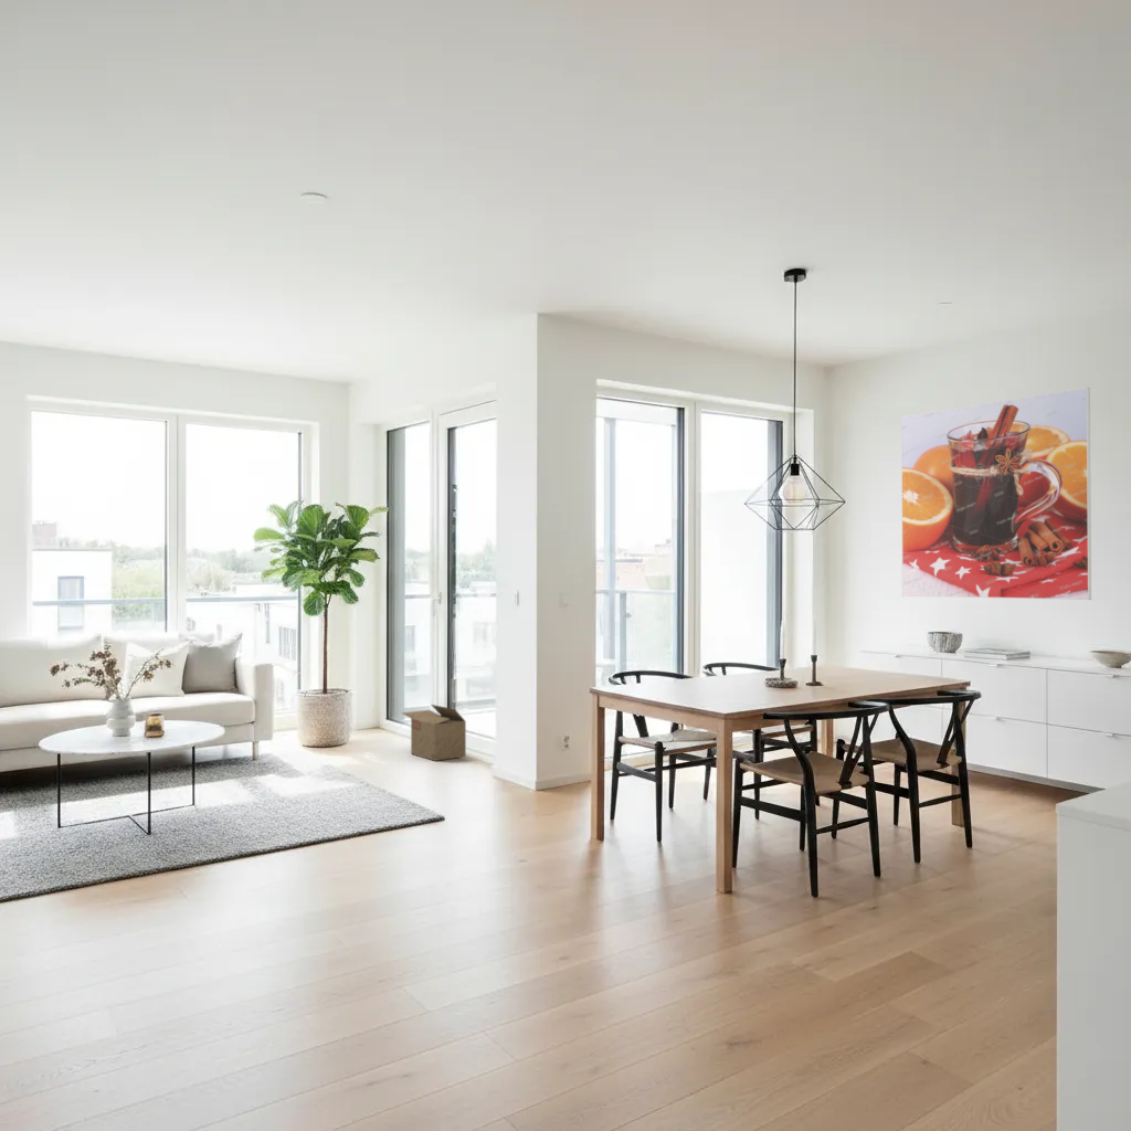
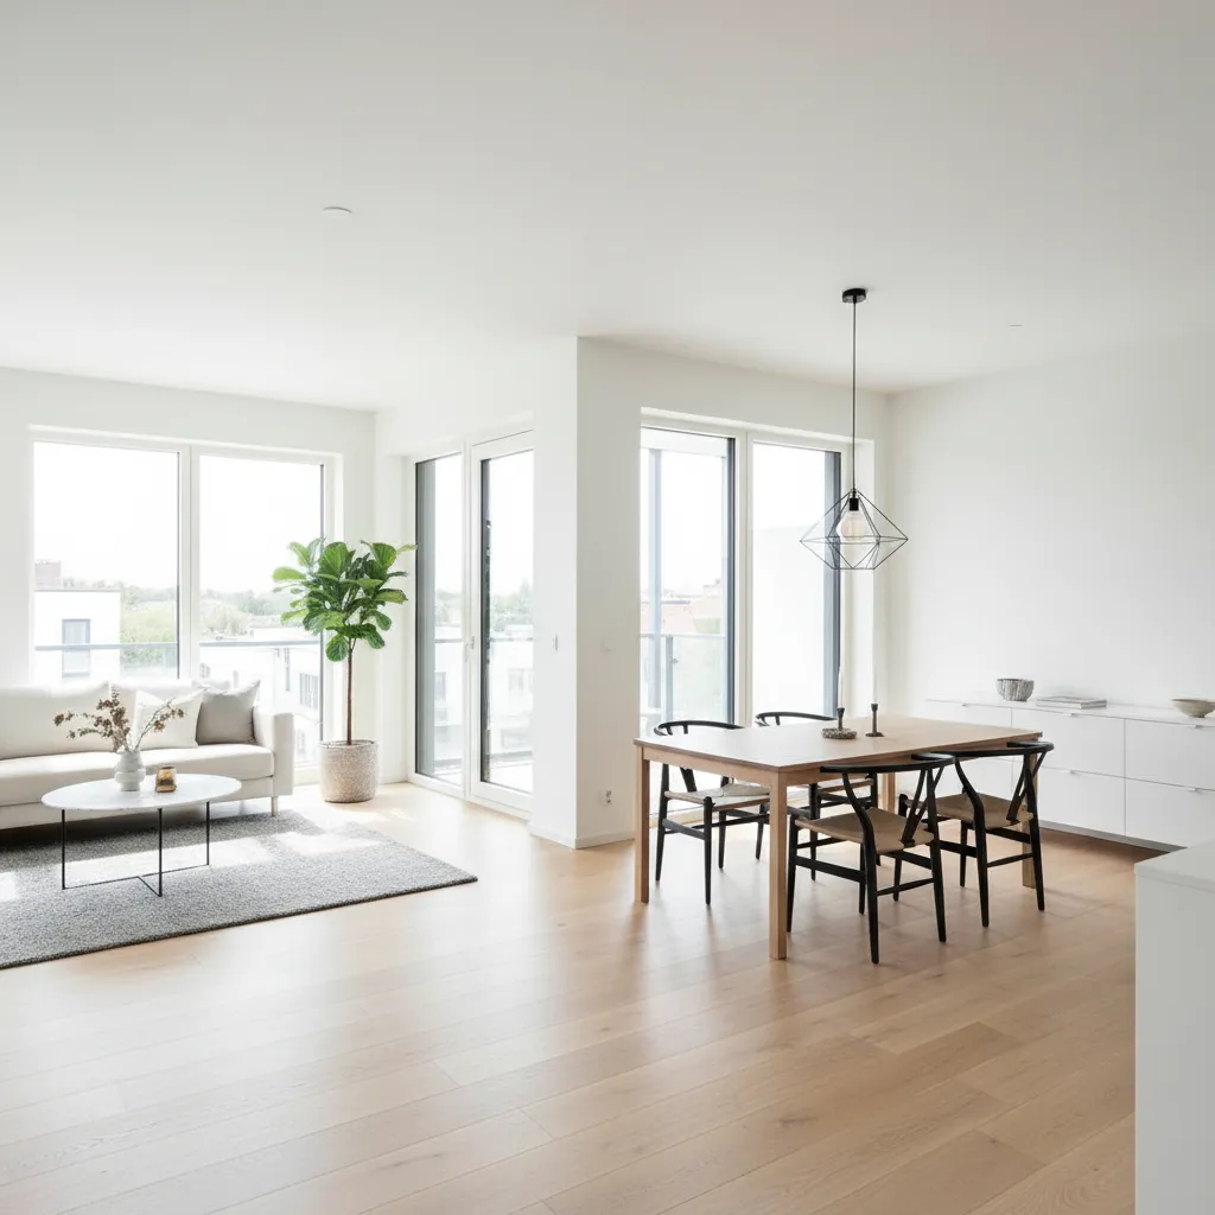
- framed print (987, 500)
- cardboard box (432, 729)
